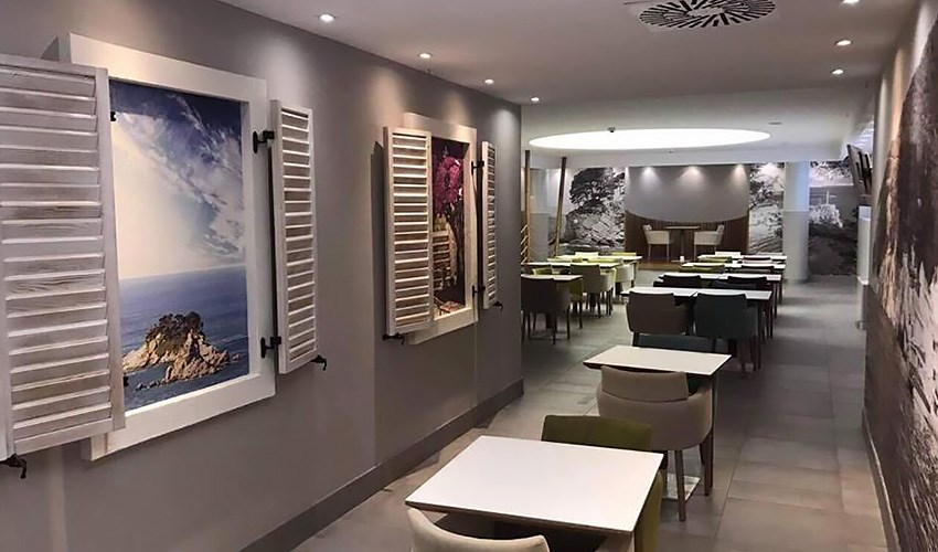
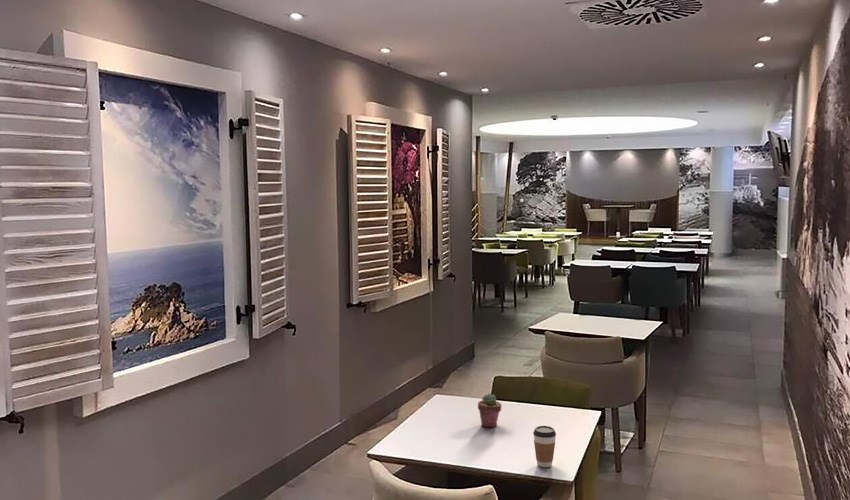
+ potted succulent (489, 409)
+ coffee cup (544, 446)
